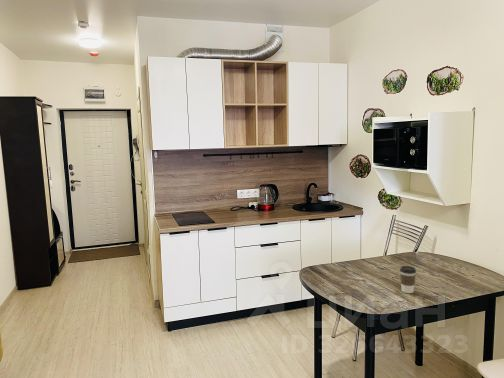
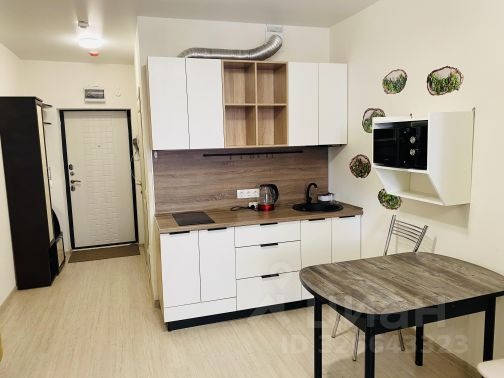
- coffee cup (407, 279)
